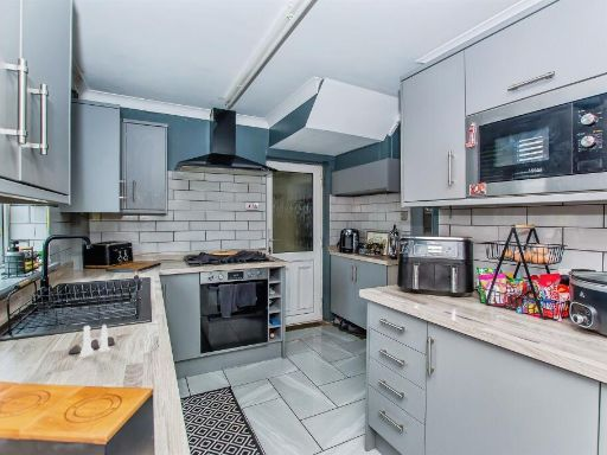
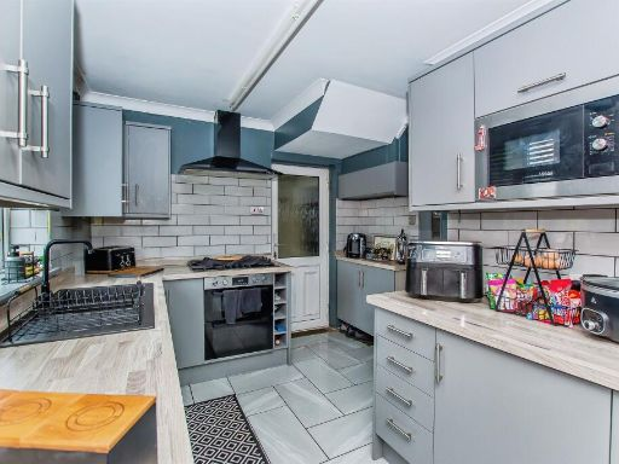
- salt and pepper shaker set (89, 337)
